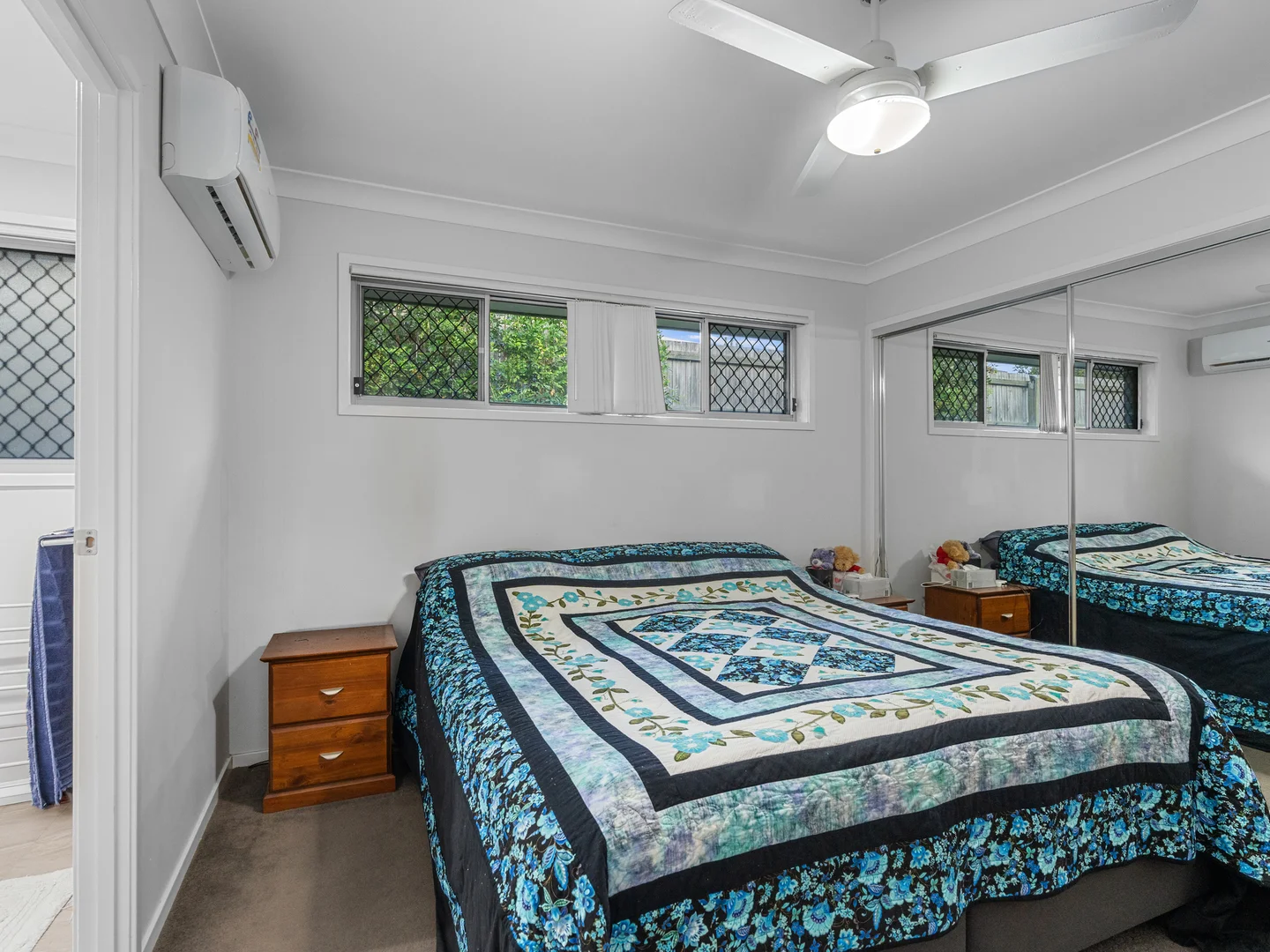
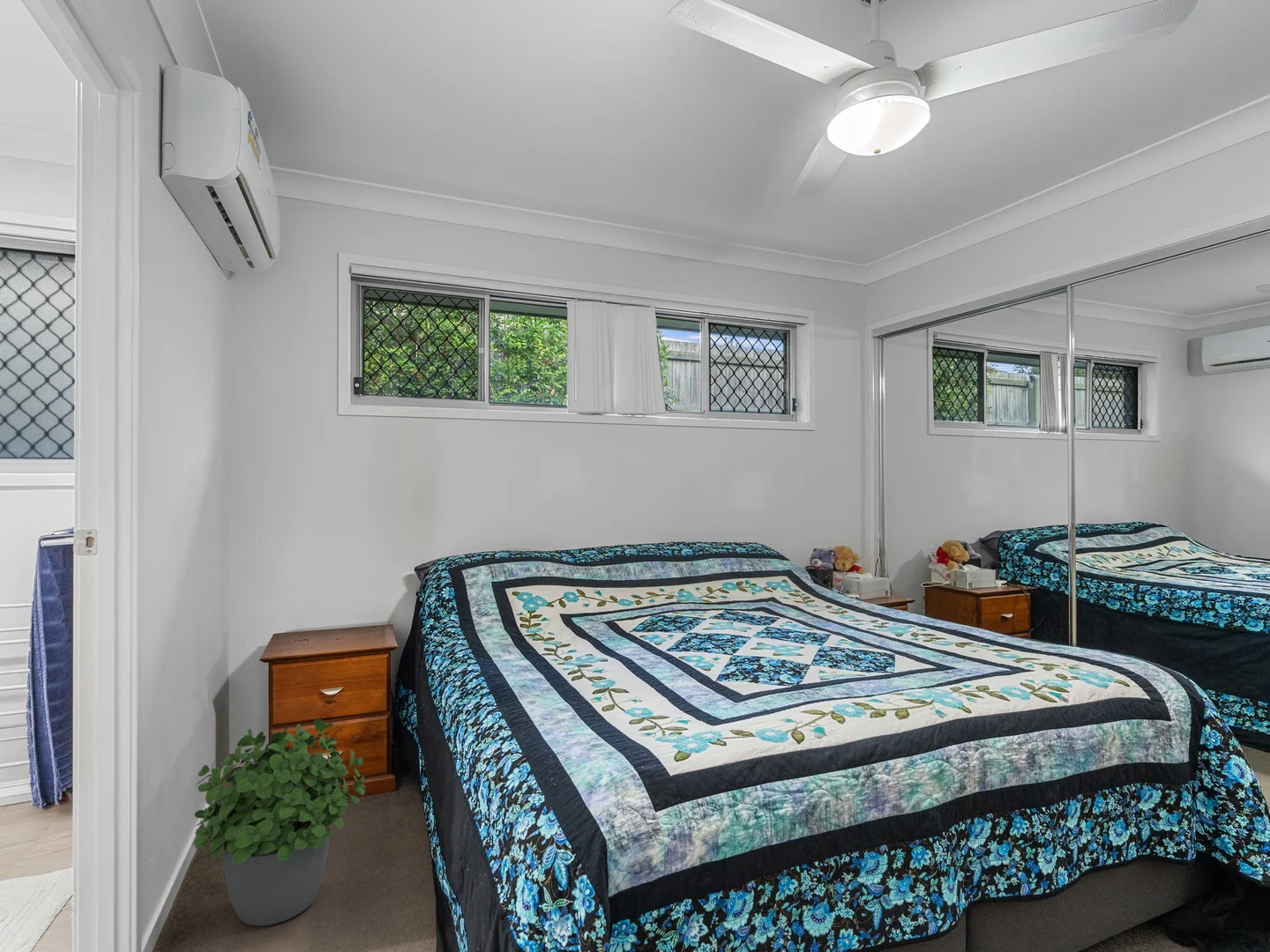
+ potted plant (282, 814)
